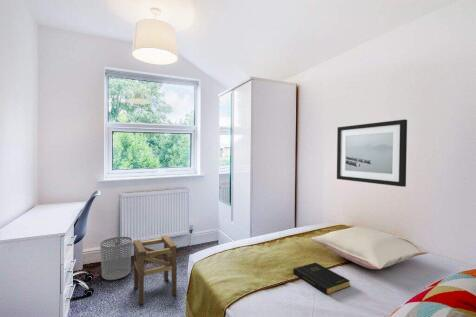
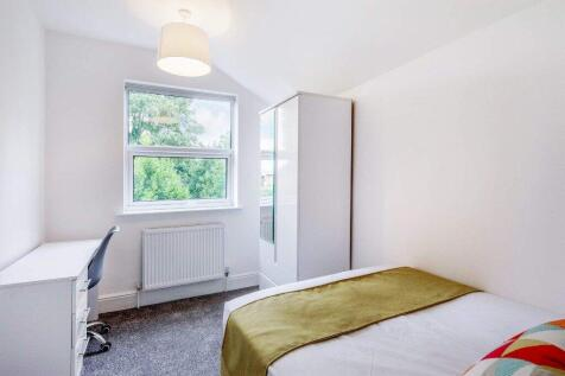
- pillow (365, 245)
- stool (154, 268)
- book (321, 277)
- waste bin (116, 257)
- wall art (367, 153)
